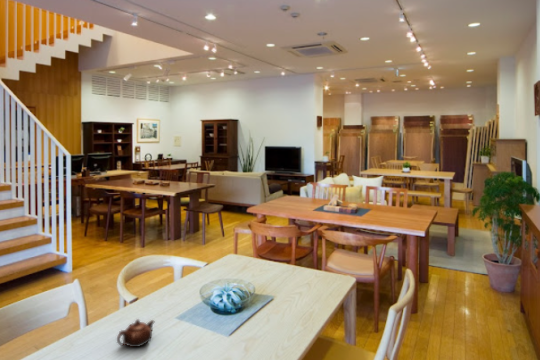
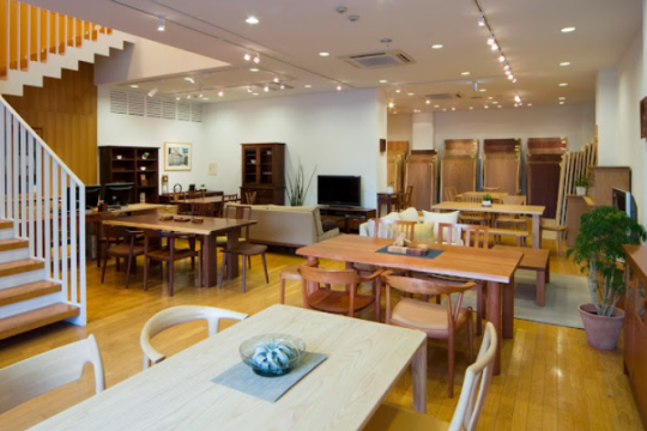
- teapot (136, 331)
